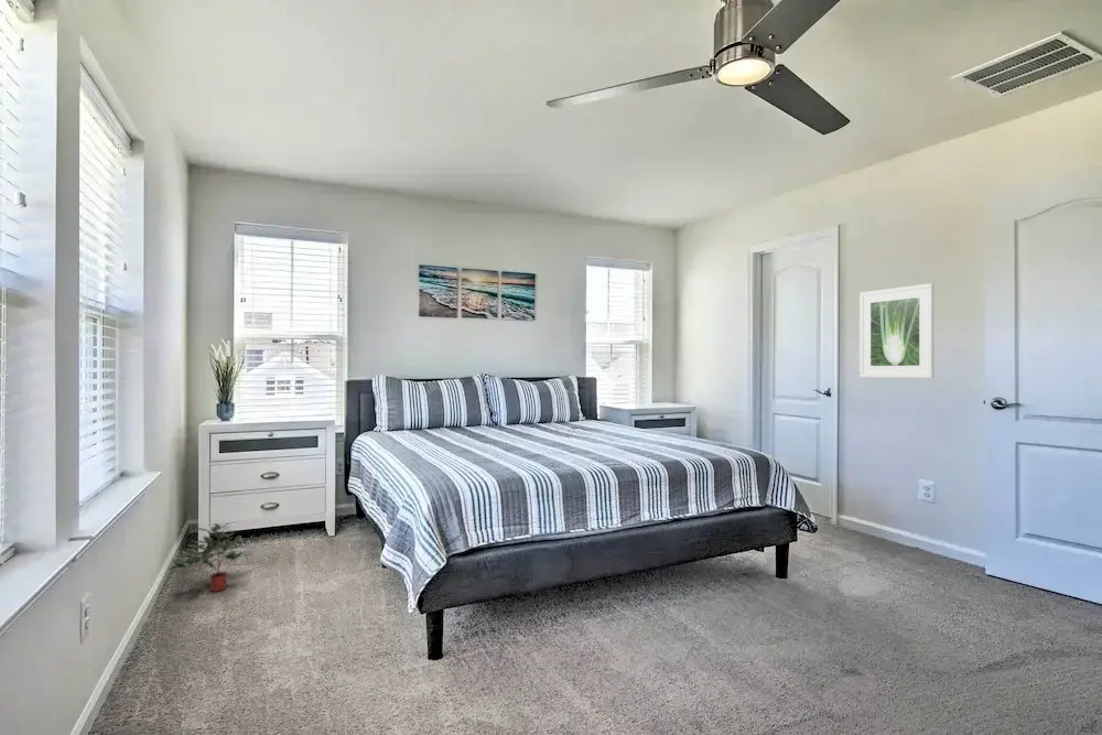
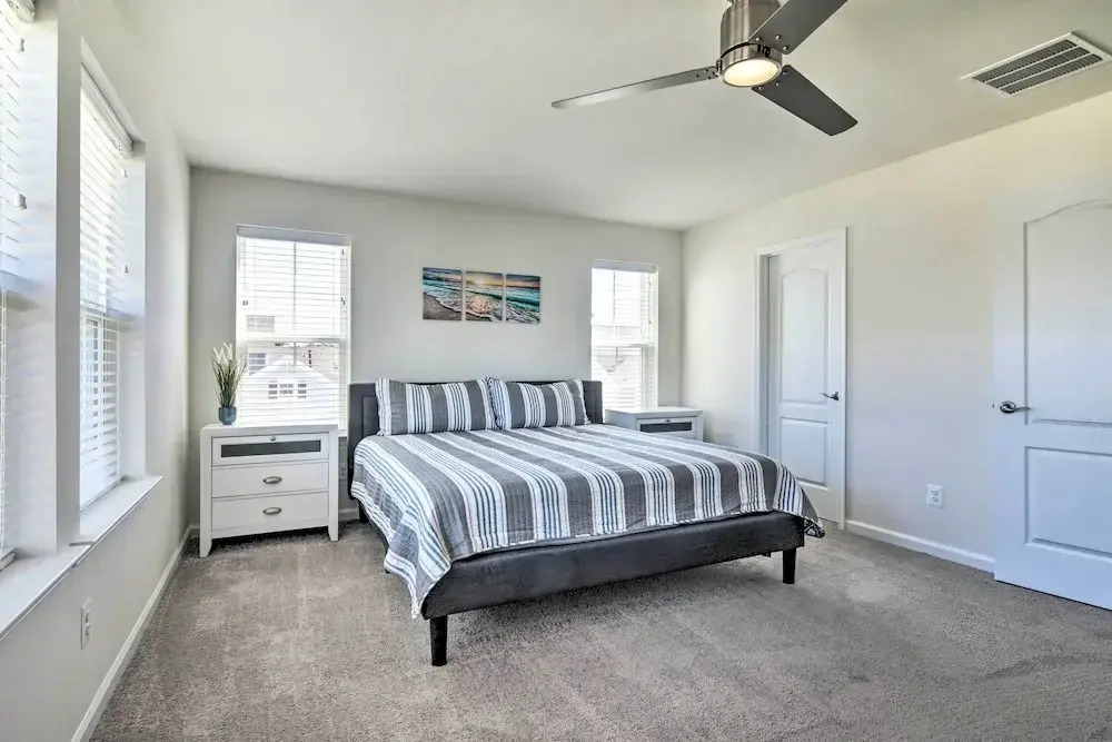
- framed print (894, 333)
- potted plant (208, 555)
